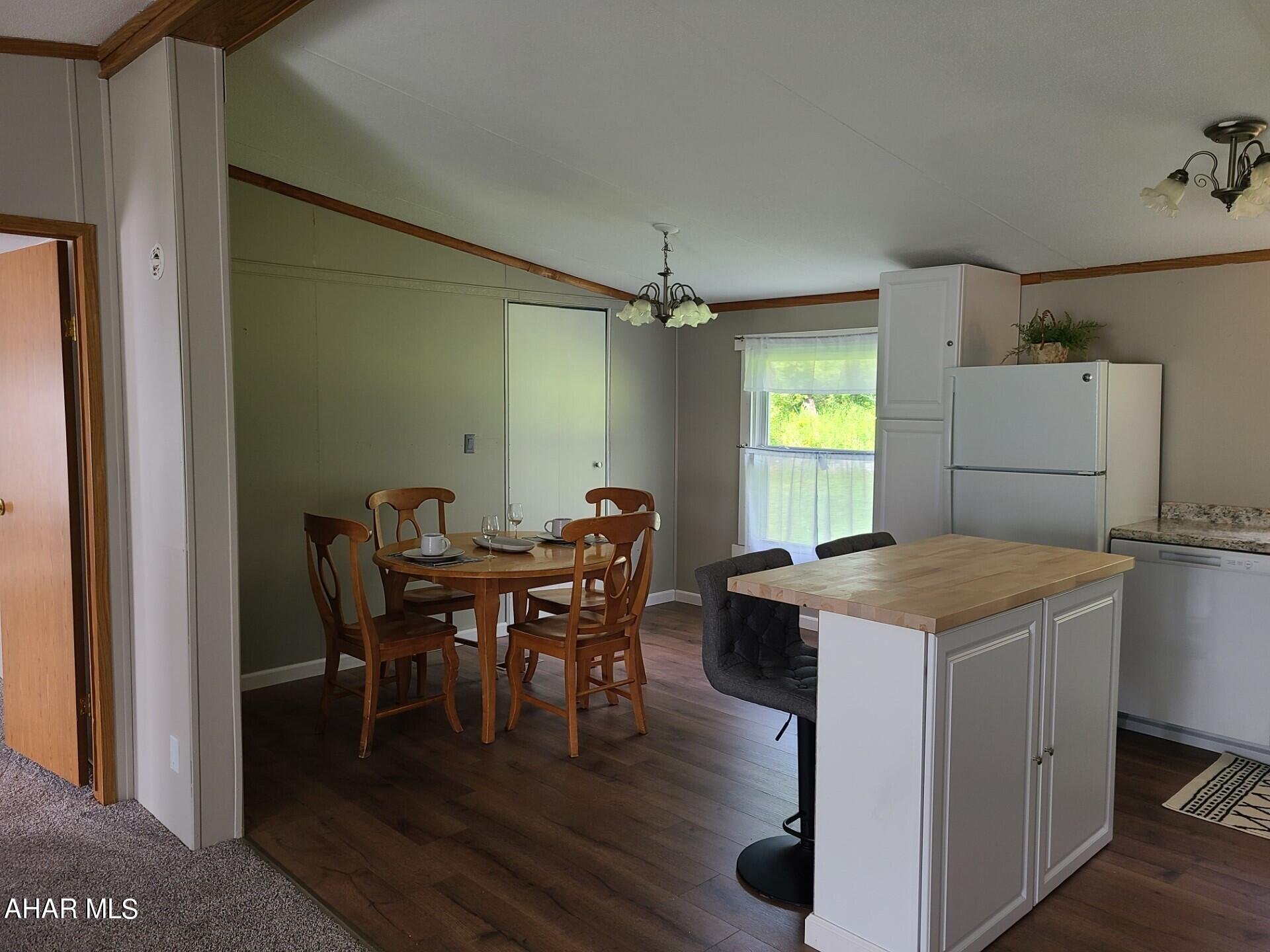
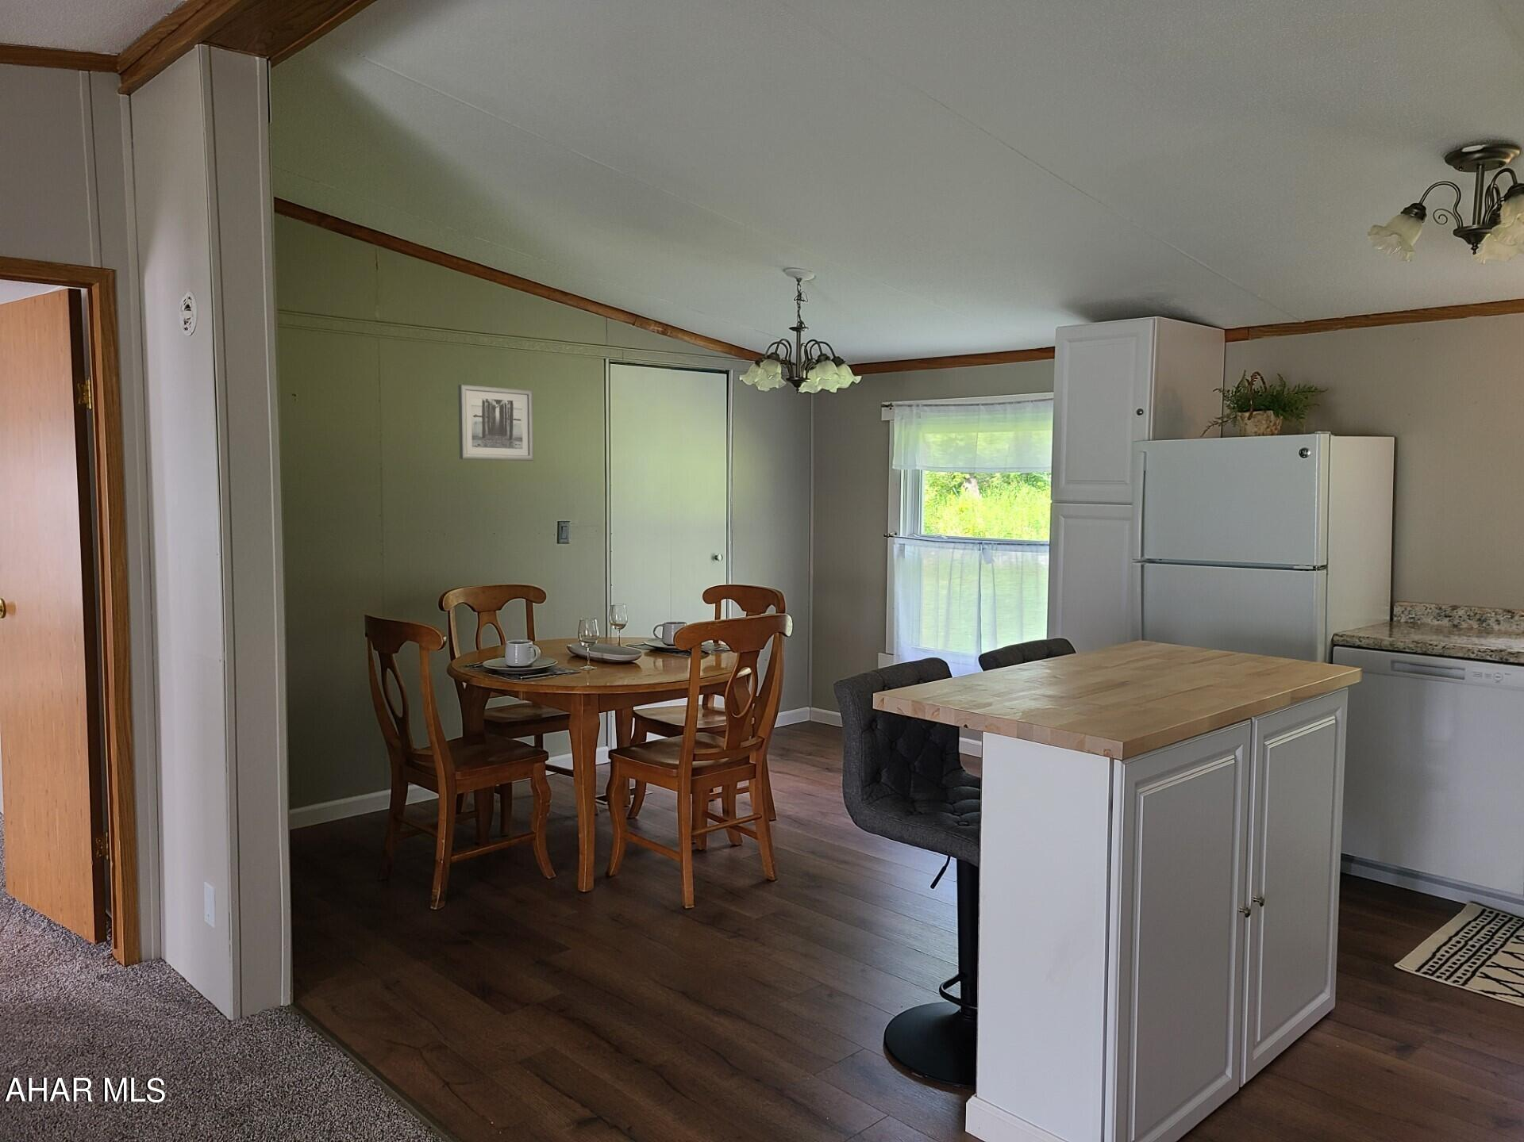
+ wall art (497, 423)
